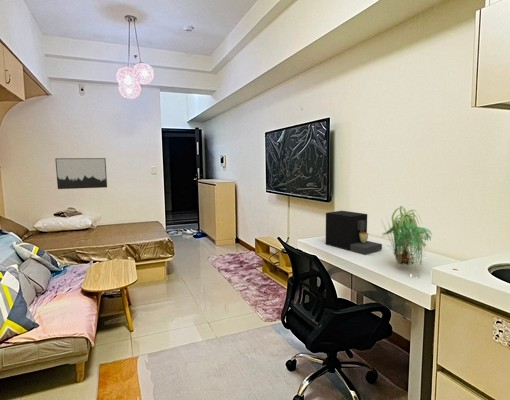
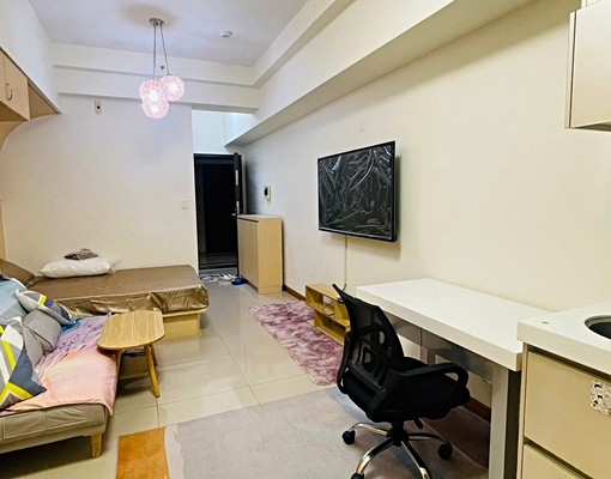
- coffee maker (352, 230)
- plant (405, 237)
- wall art (82, 173)
